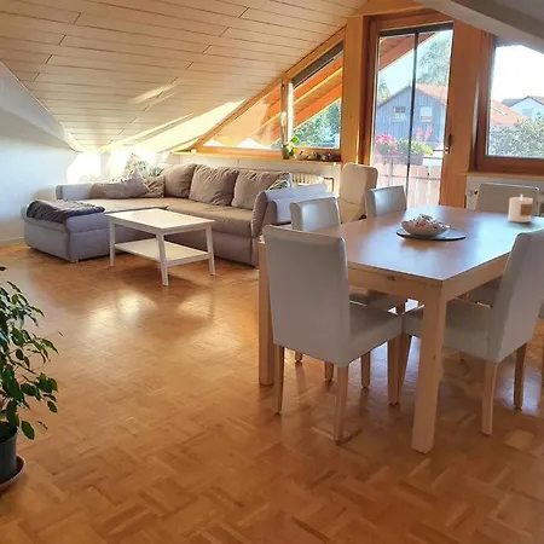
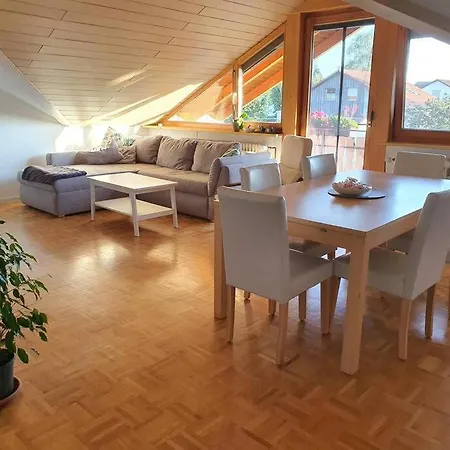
- candle (520, 207)
